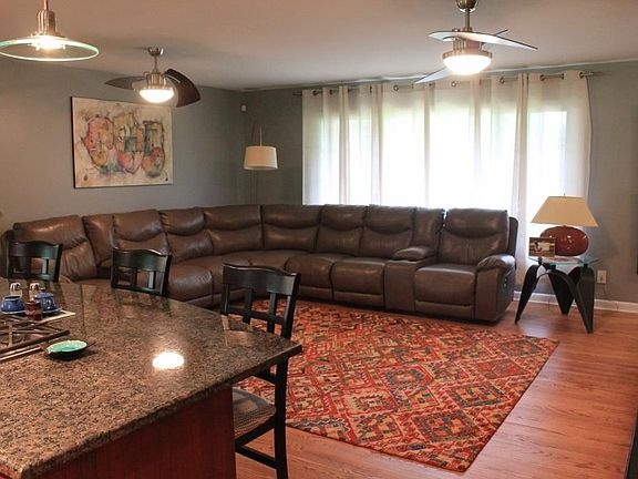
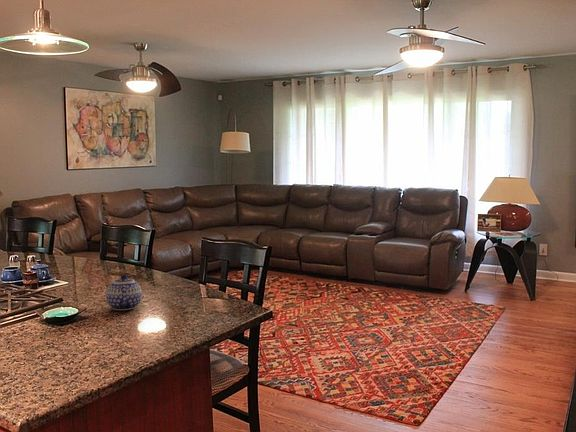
+ teapot (124, 291)
